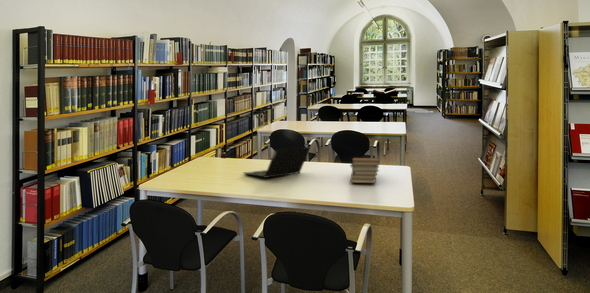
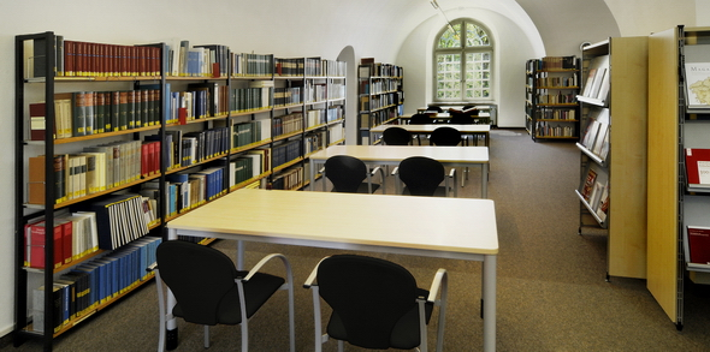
- laptop computer (276, 160)
- book stack (364, 169)
